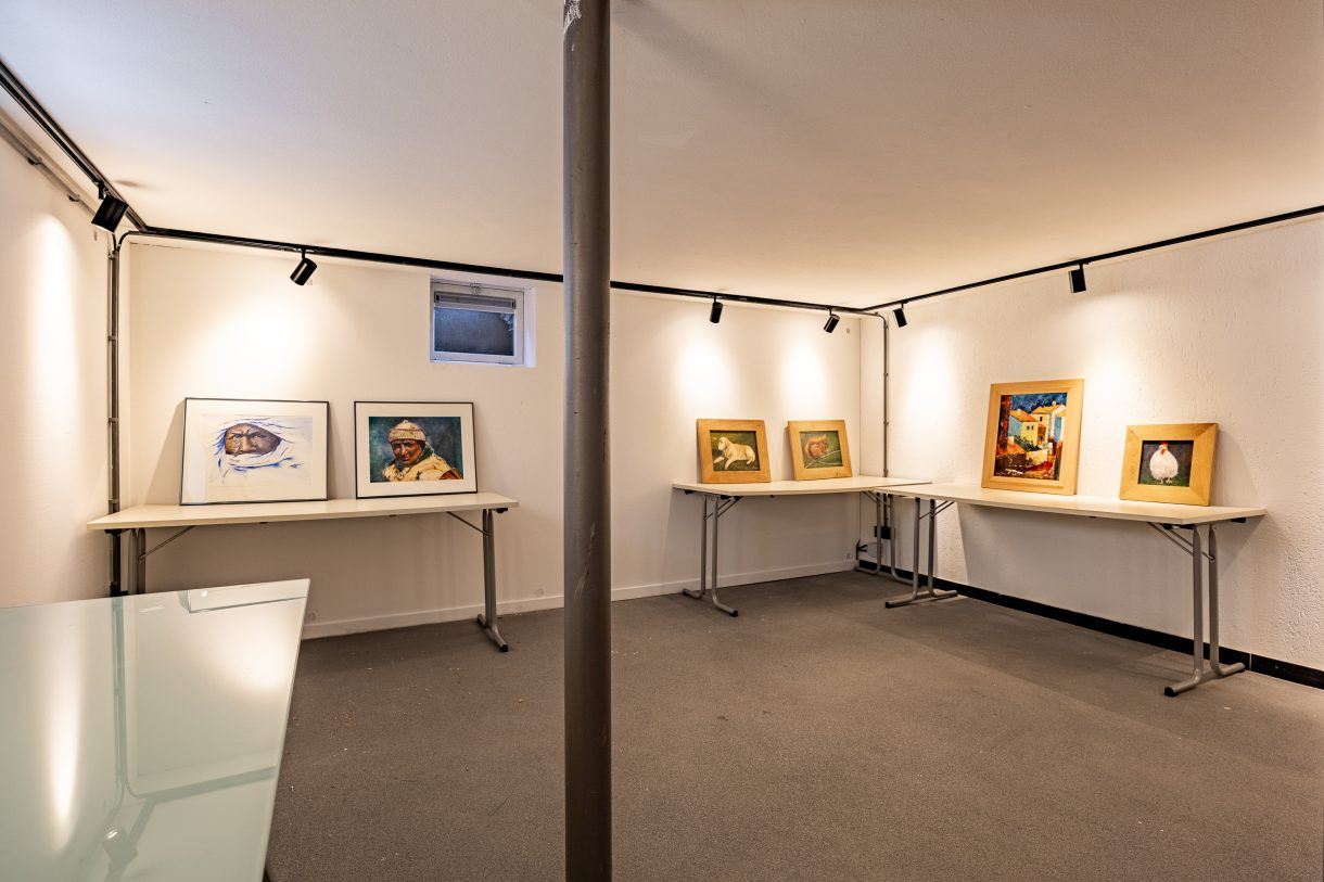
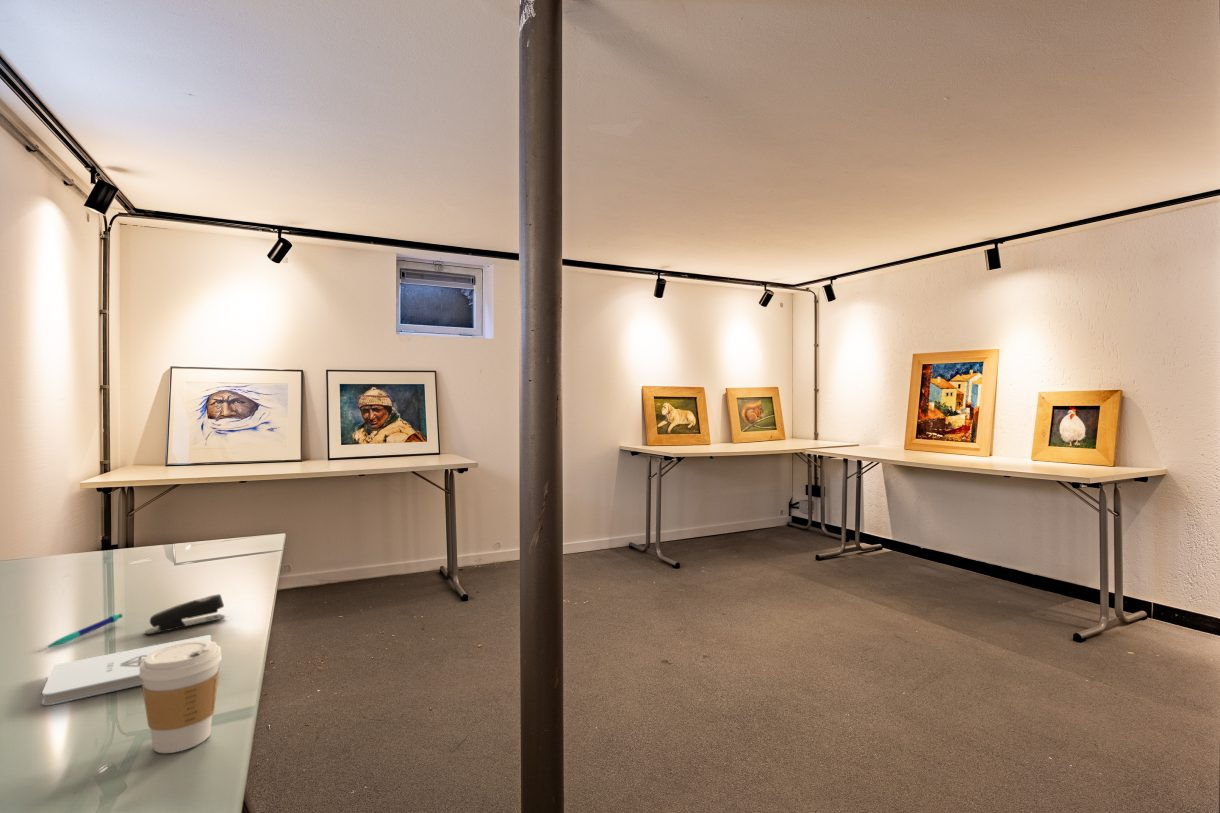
+ stapler (186, 612)
+ pen (85, 629)
+ notepad (135, 666)
+ coffee cup (182, 693)
